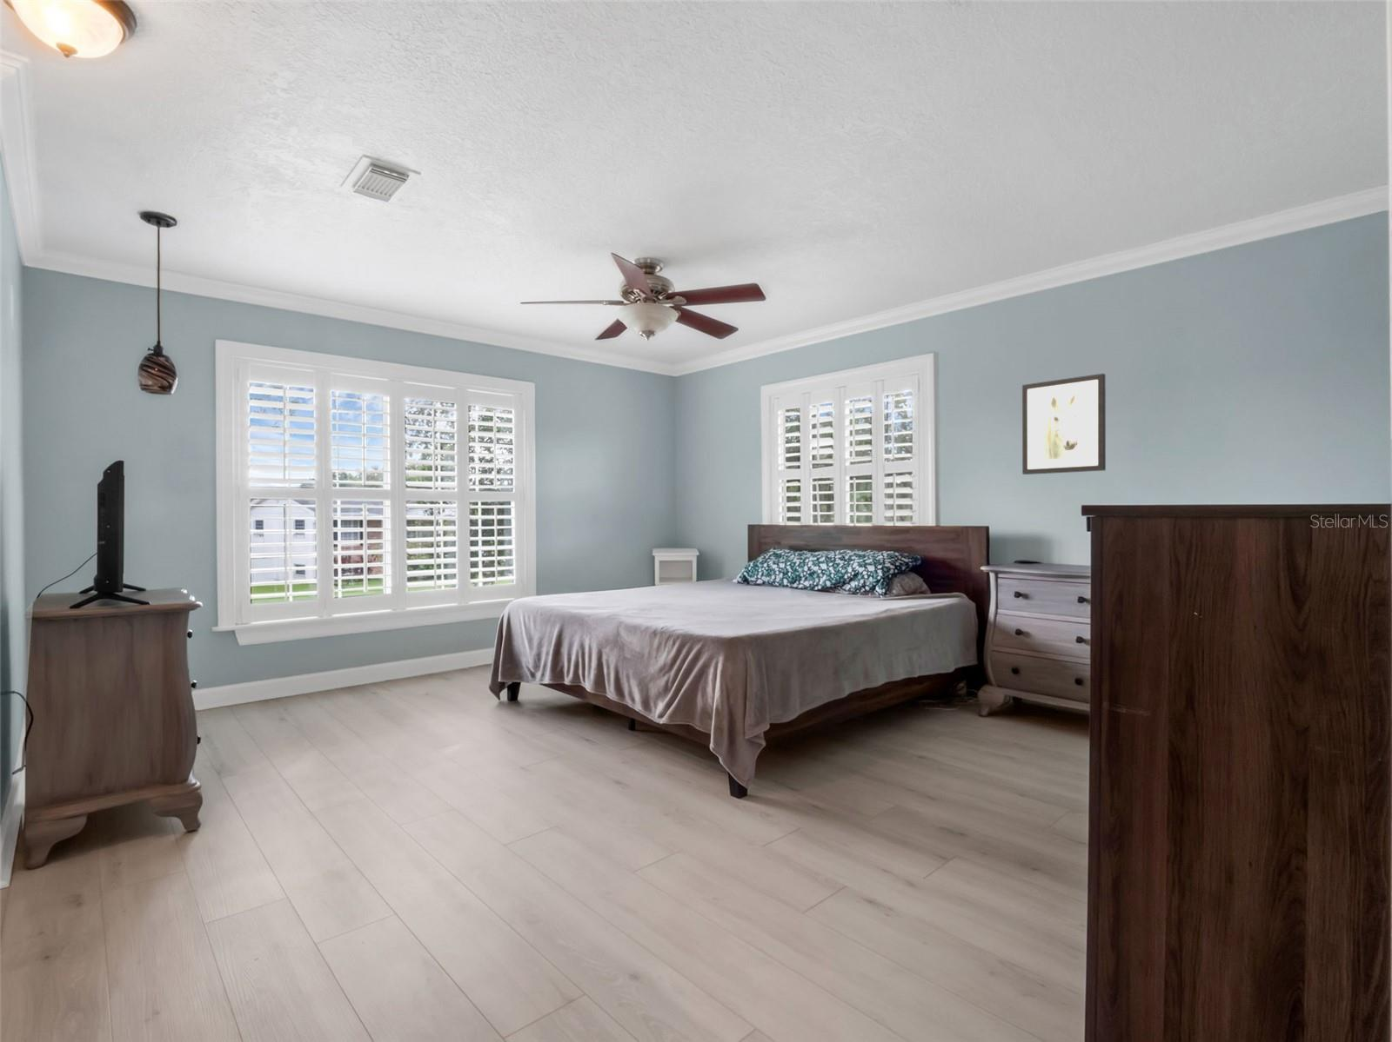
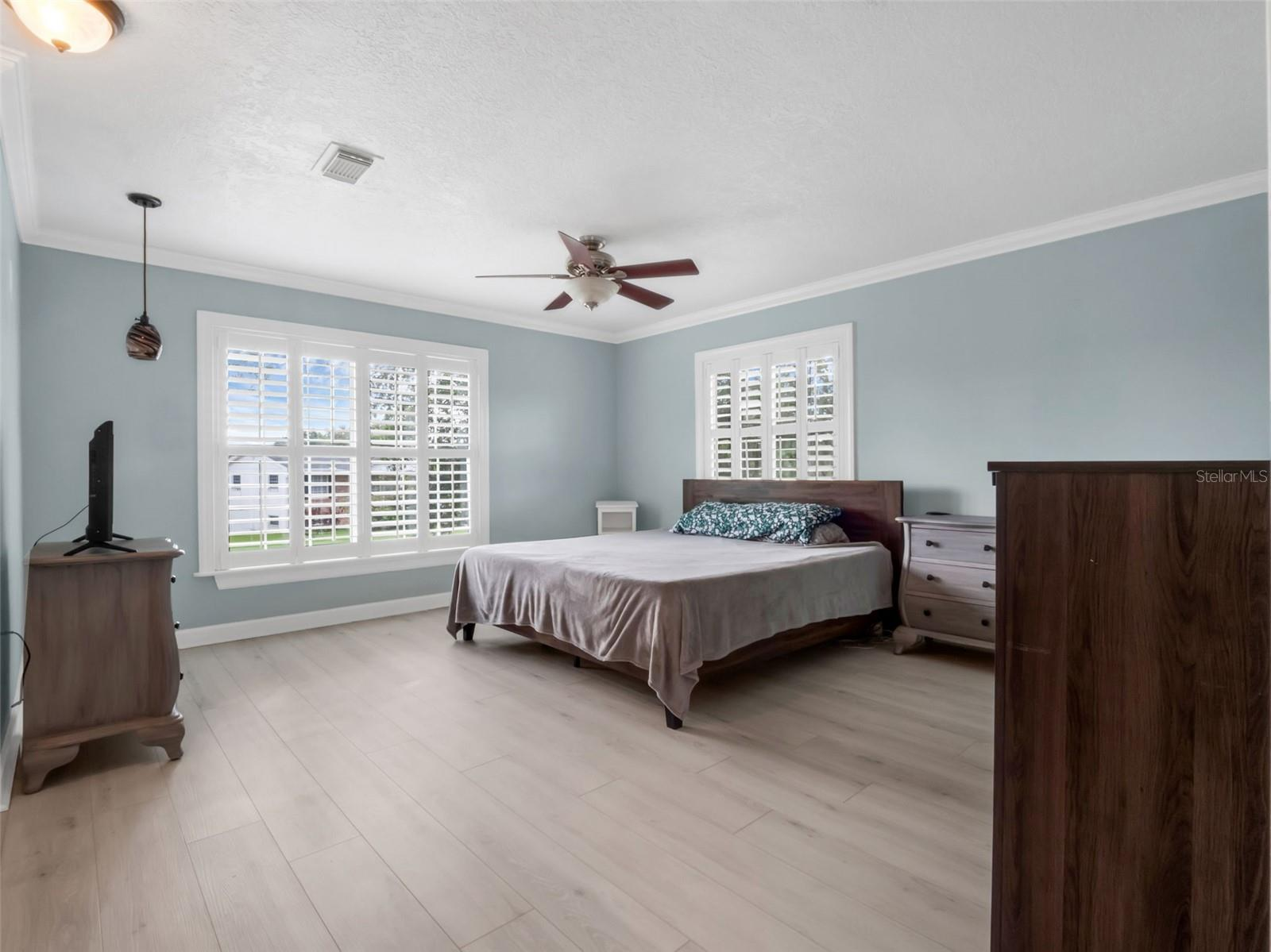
- wall art (1062, 426)
